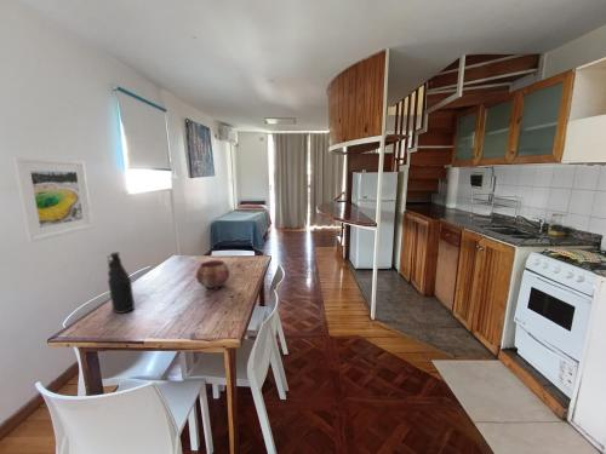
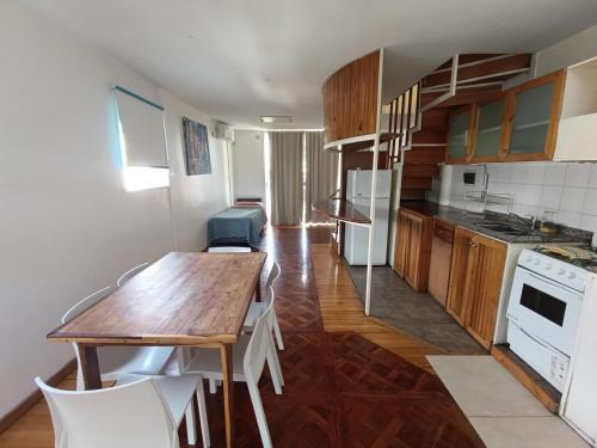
- bottle (119, 281)
- bowl (212, 275)
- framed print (58, 197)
